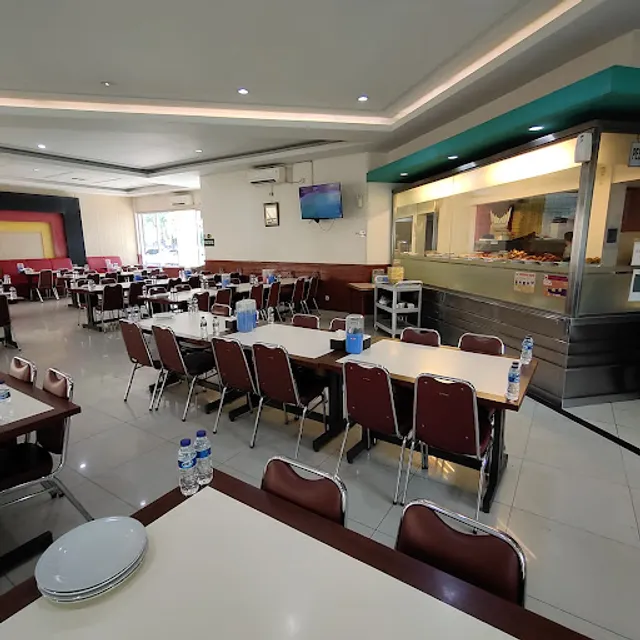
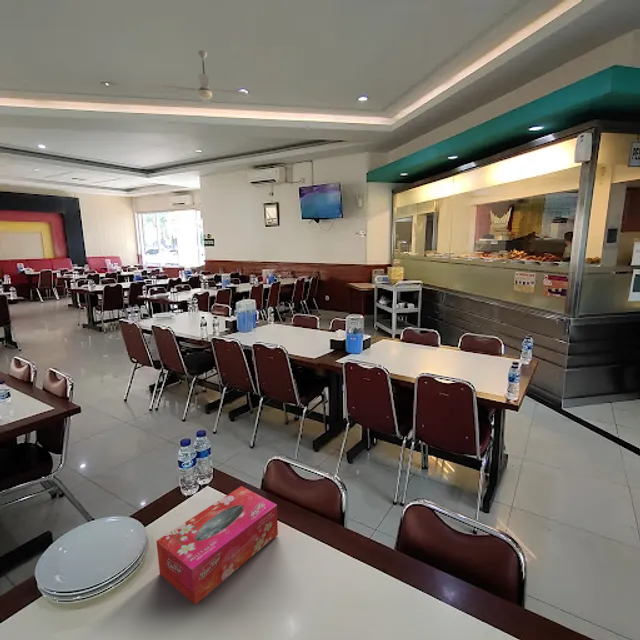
+ ceiling fan (204, 75)
+ tissue box (221, 537)
